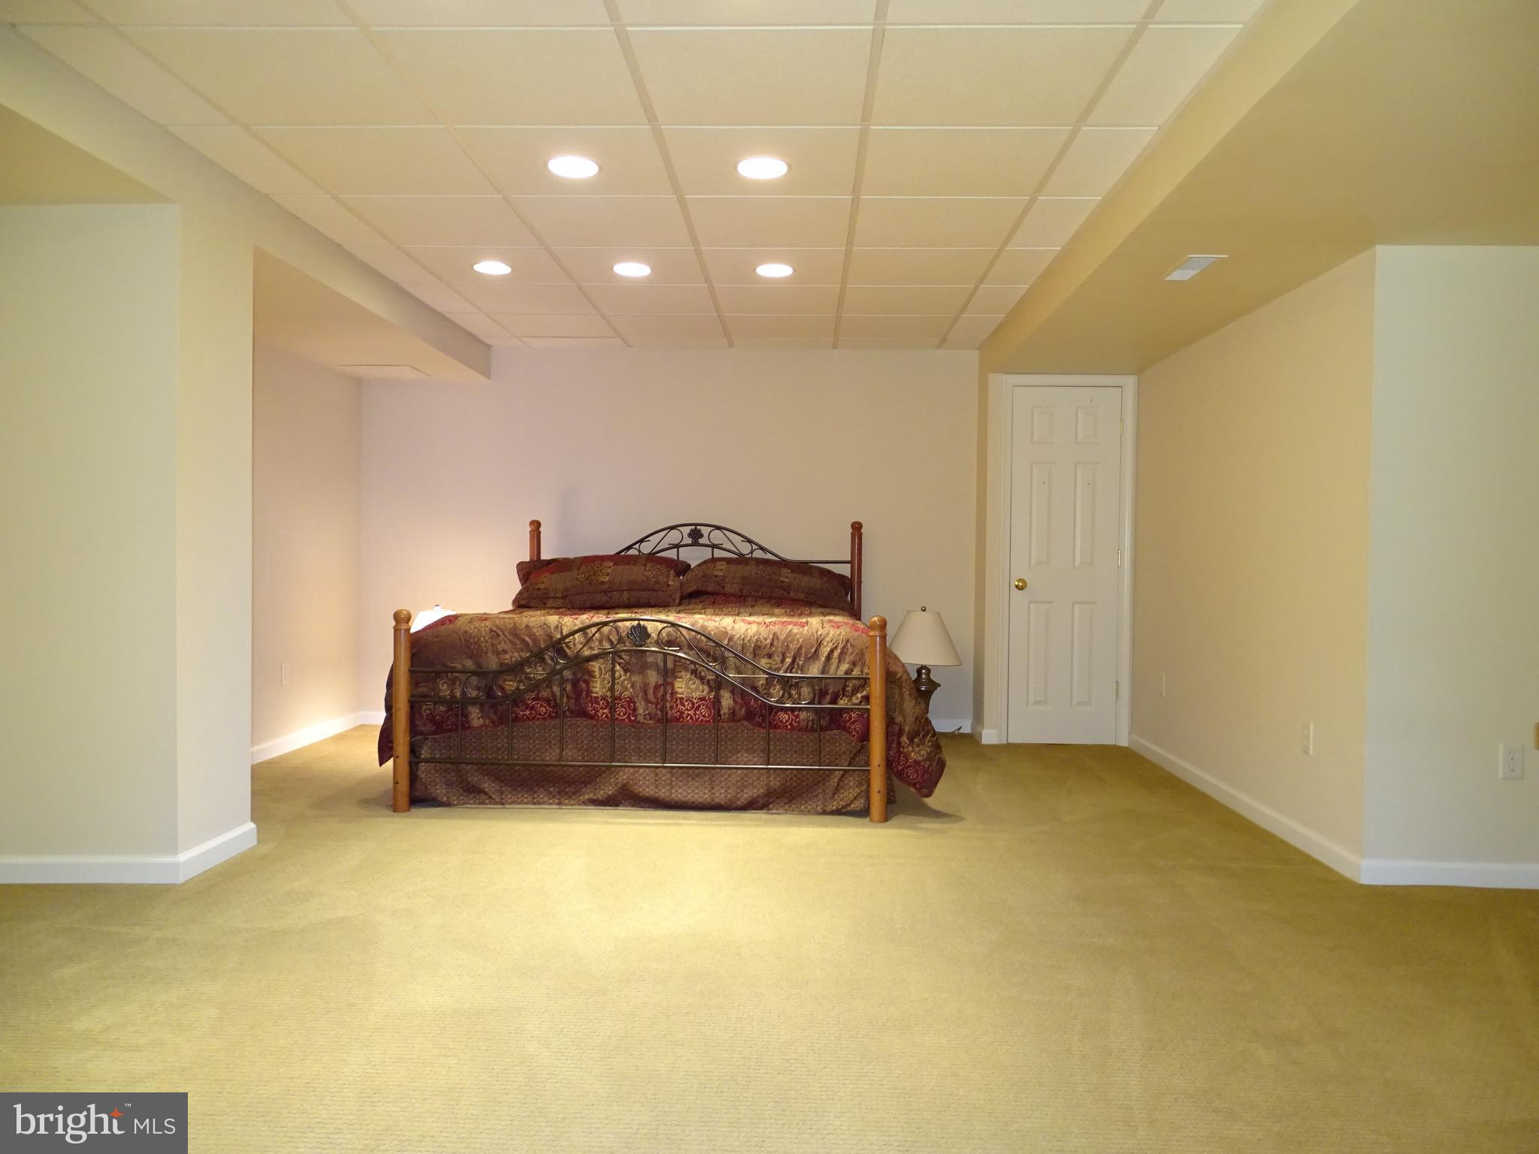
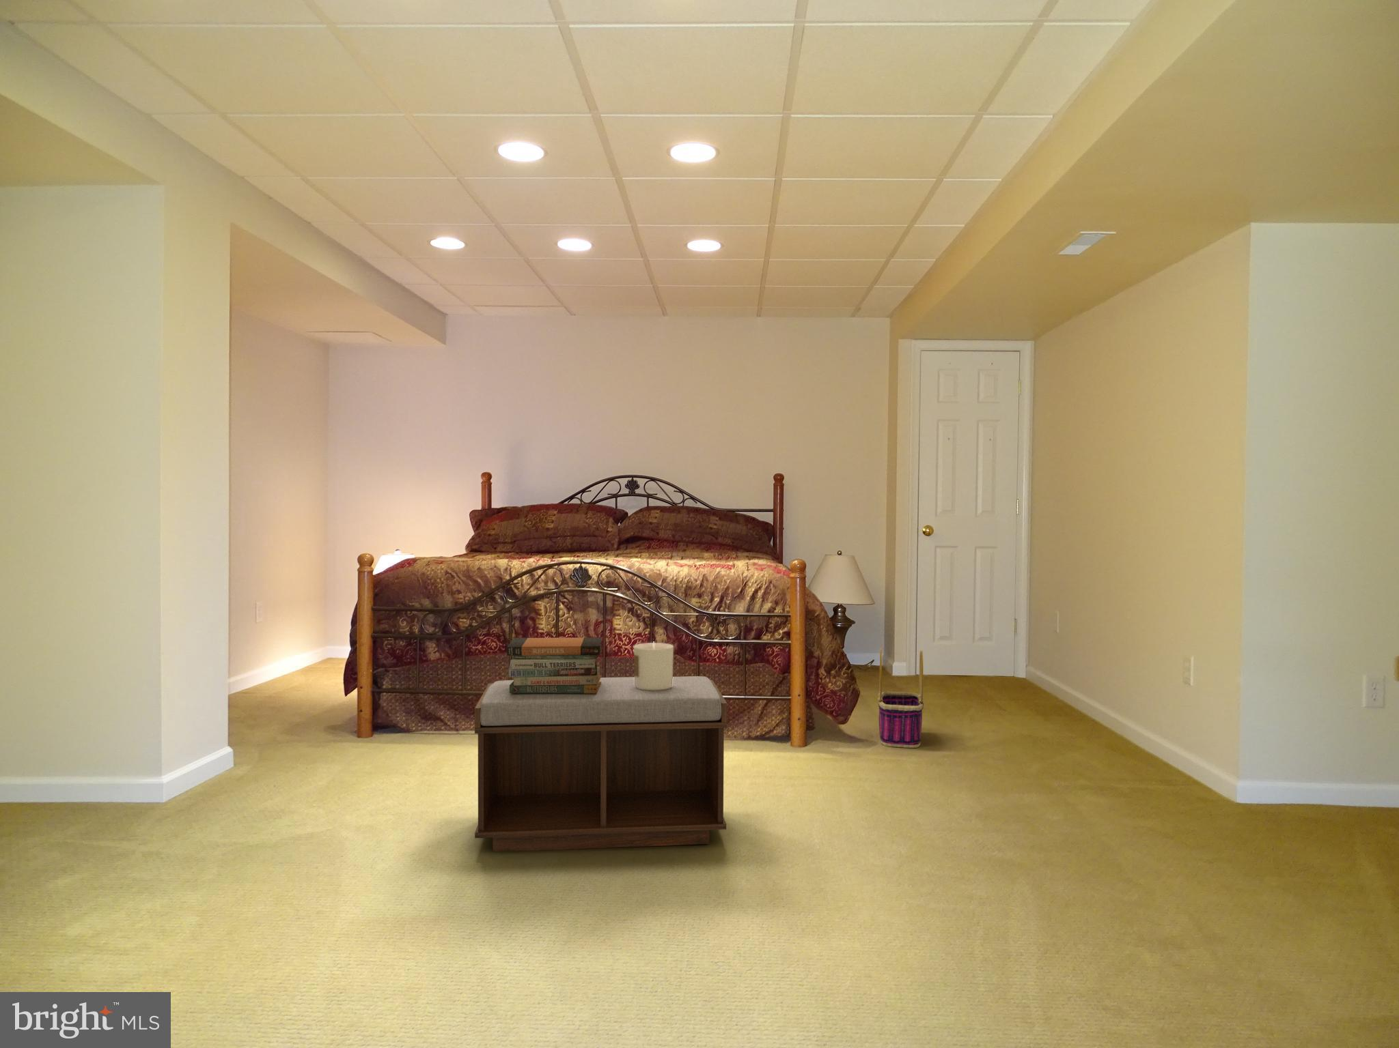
+ basket (900, 694)
+ book stack (555, 665)
+ bench (601, 757)
+ candle (653, 662)
